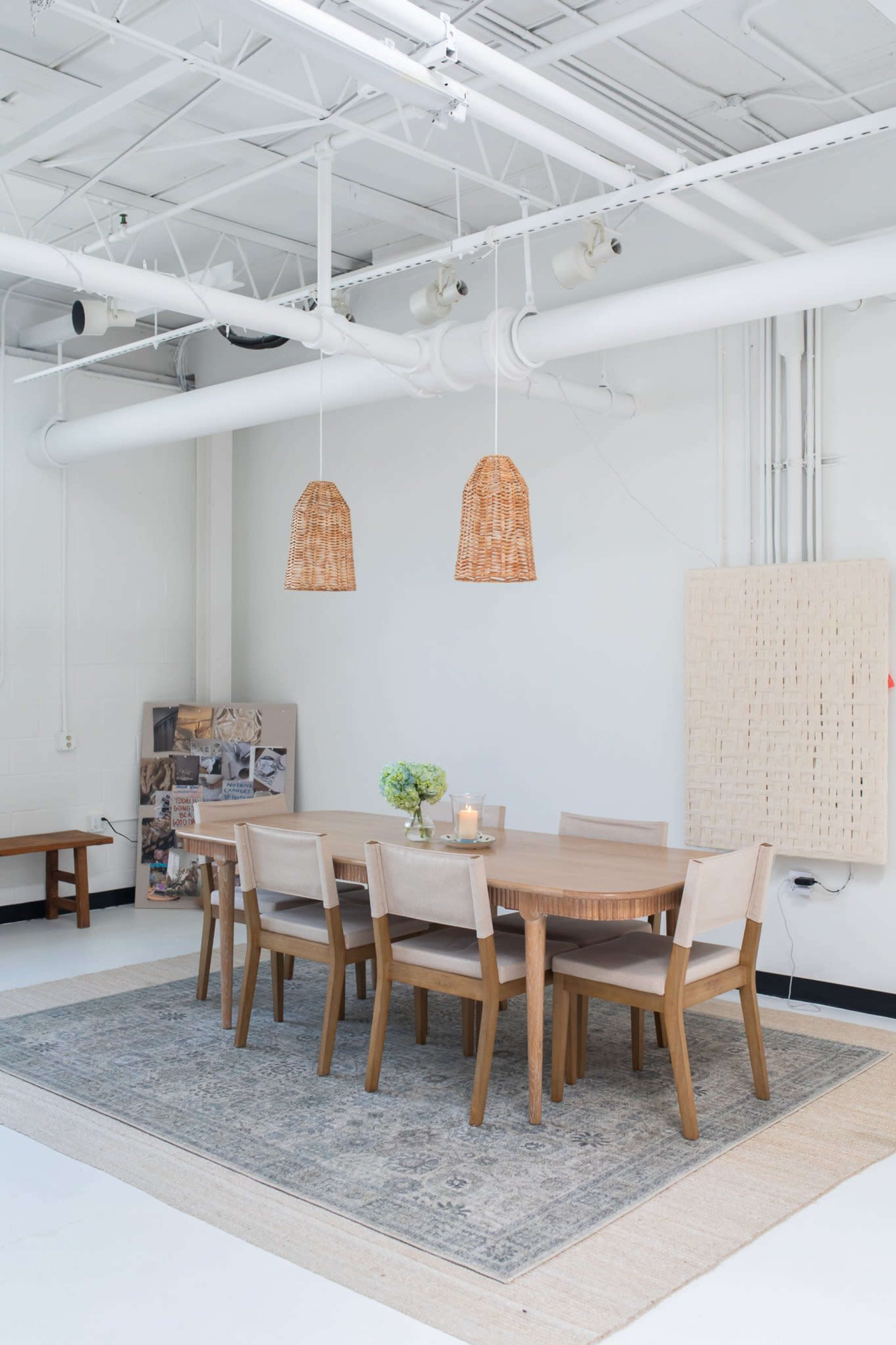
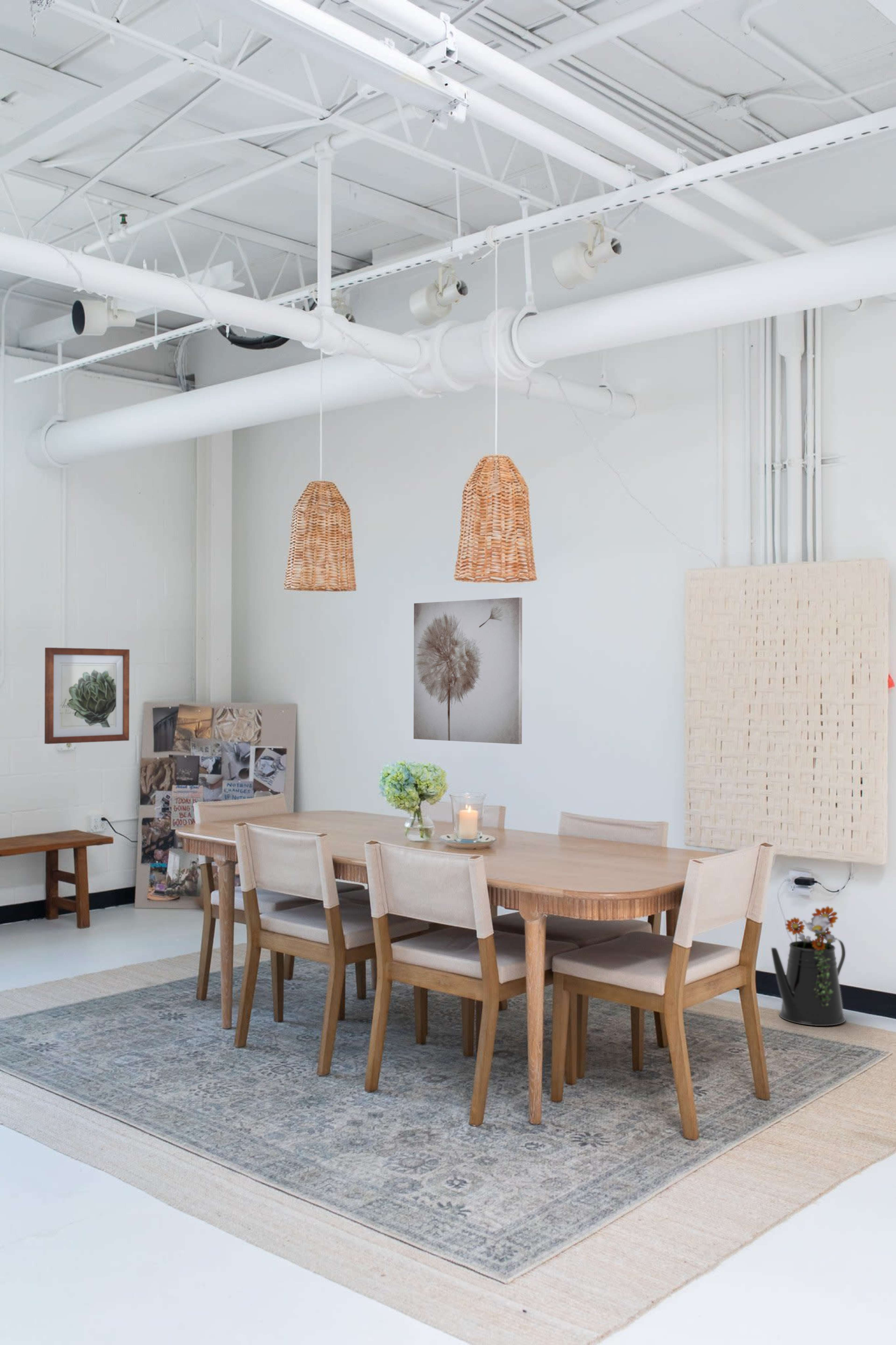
+ wall art (88, 695)
+ watering can (811, 963)
+ wall art (466, 671)
